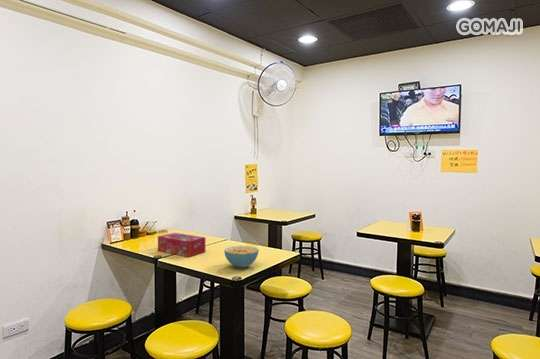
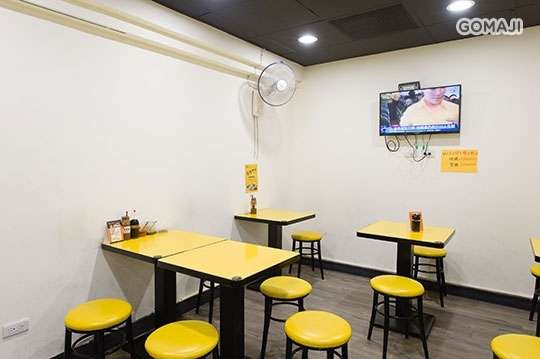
- tissue box (181, 244)
- cereal bowl (241, 258)
